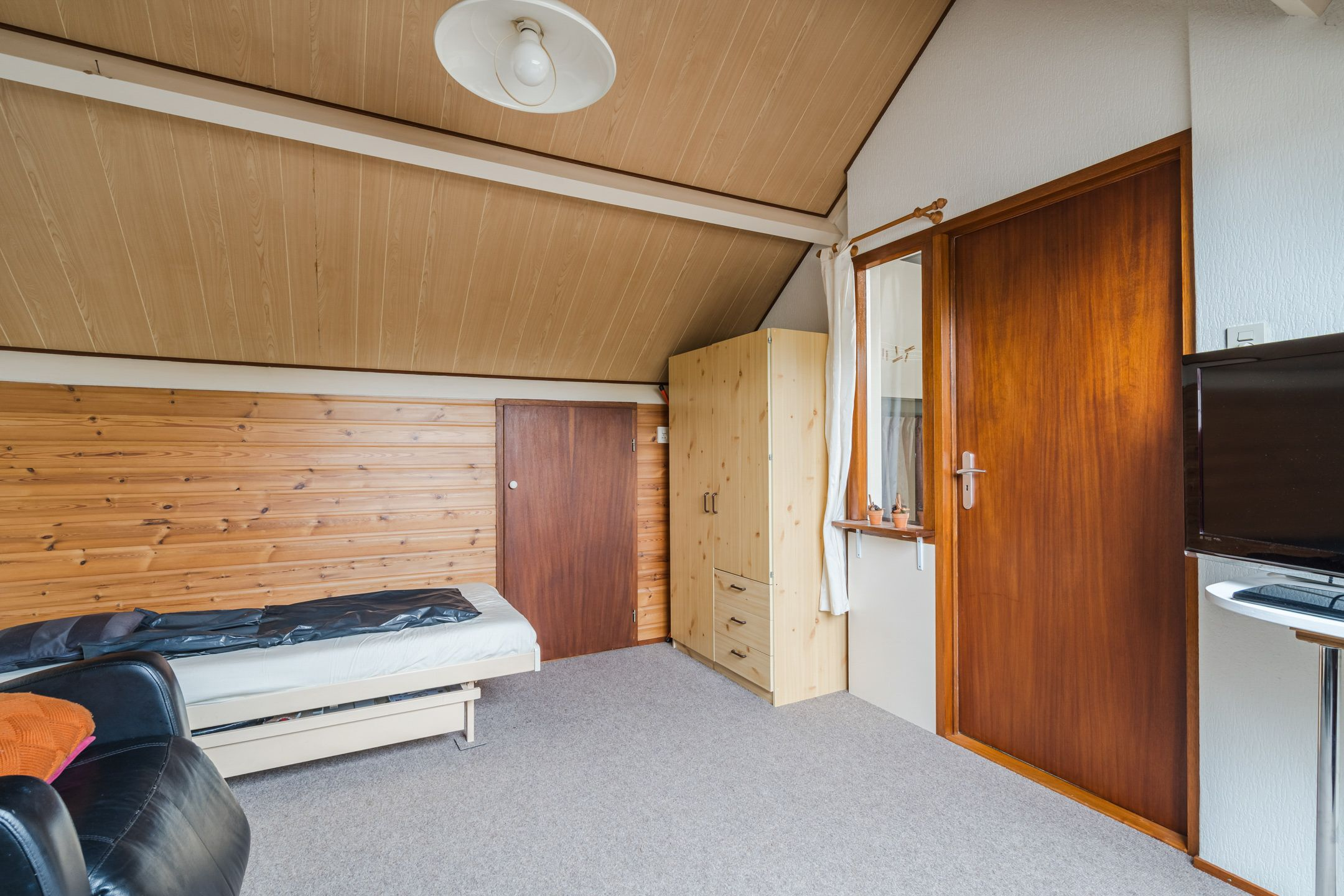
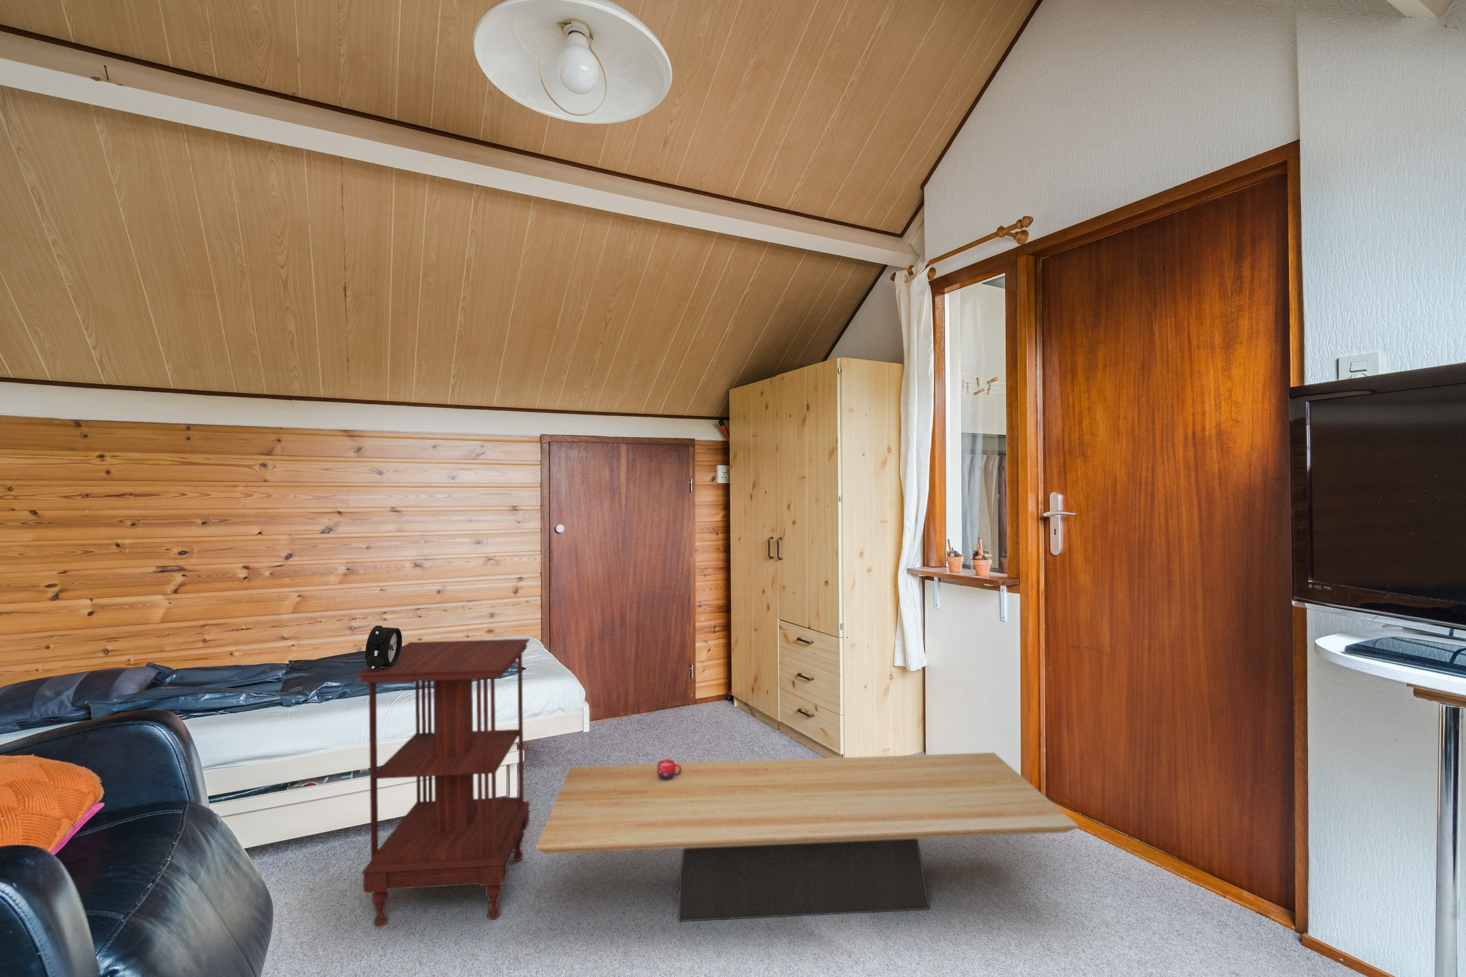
+ mug (670, 761)
+ alarm clock (384, 646)
+ coffee table (798, 842)
+ side table (453, 771)
